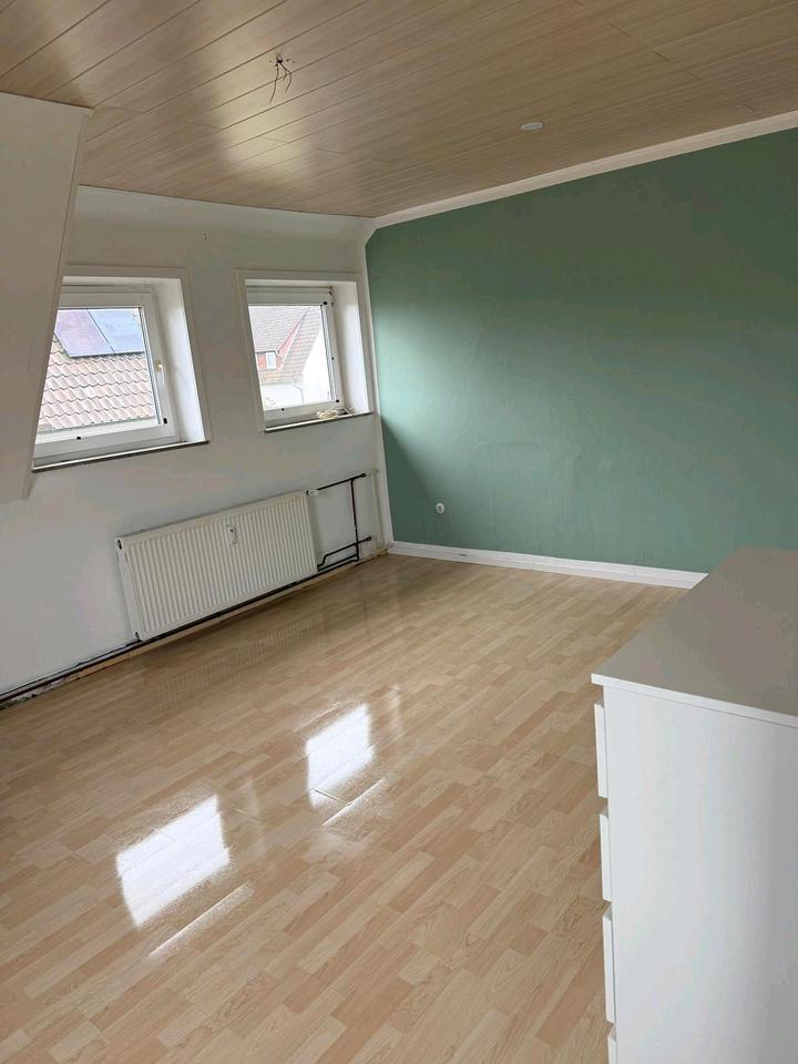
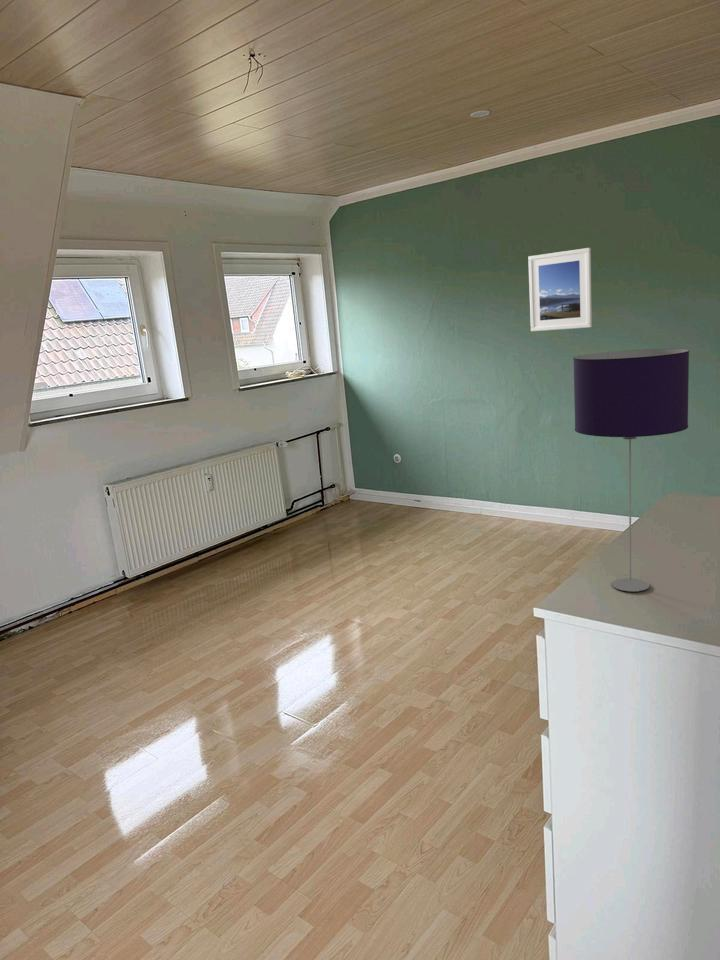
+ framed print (559, 291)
+ table lamp (630, 473)
